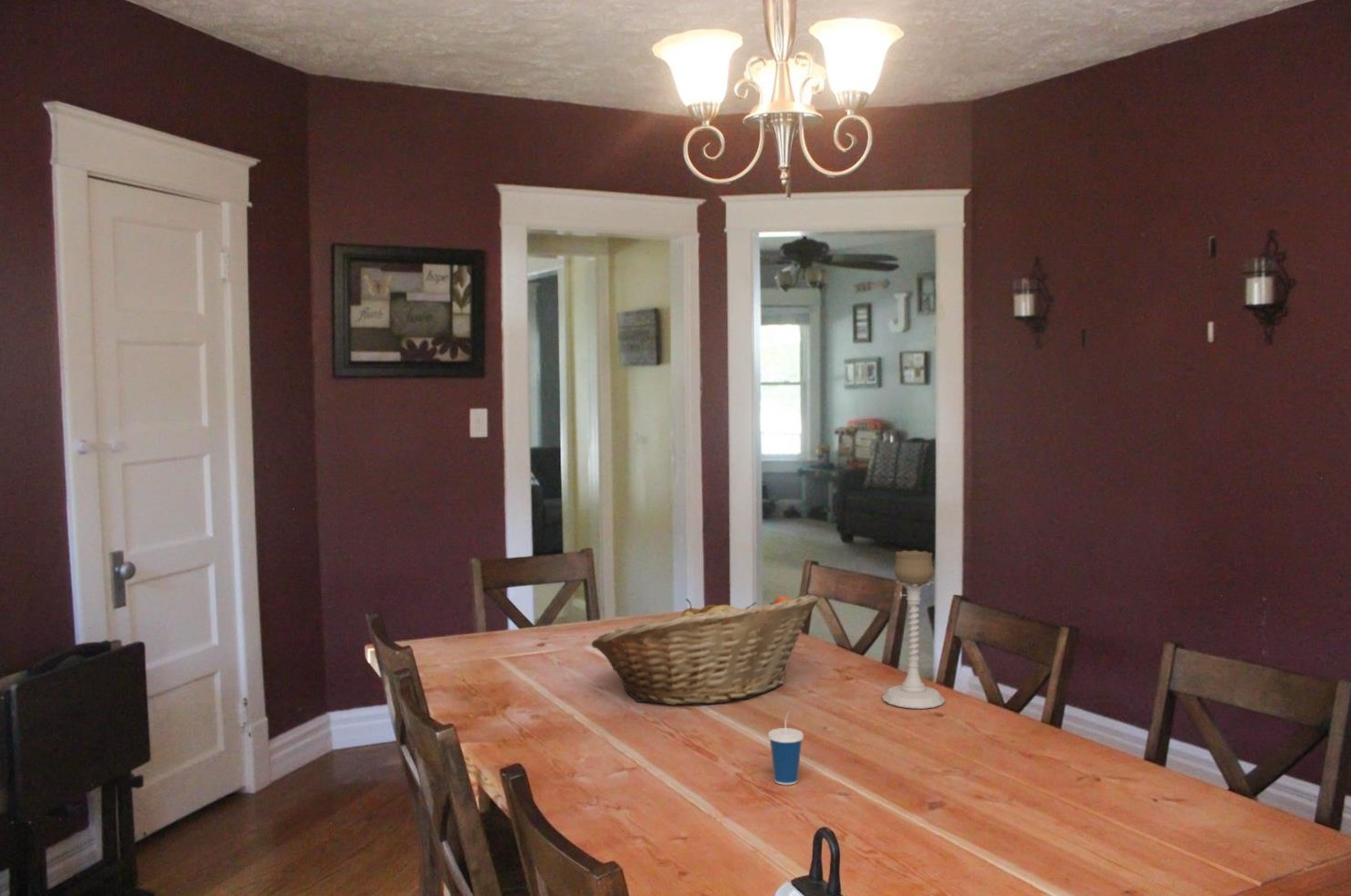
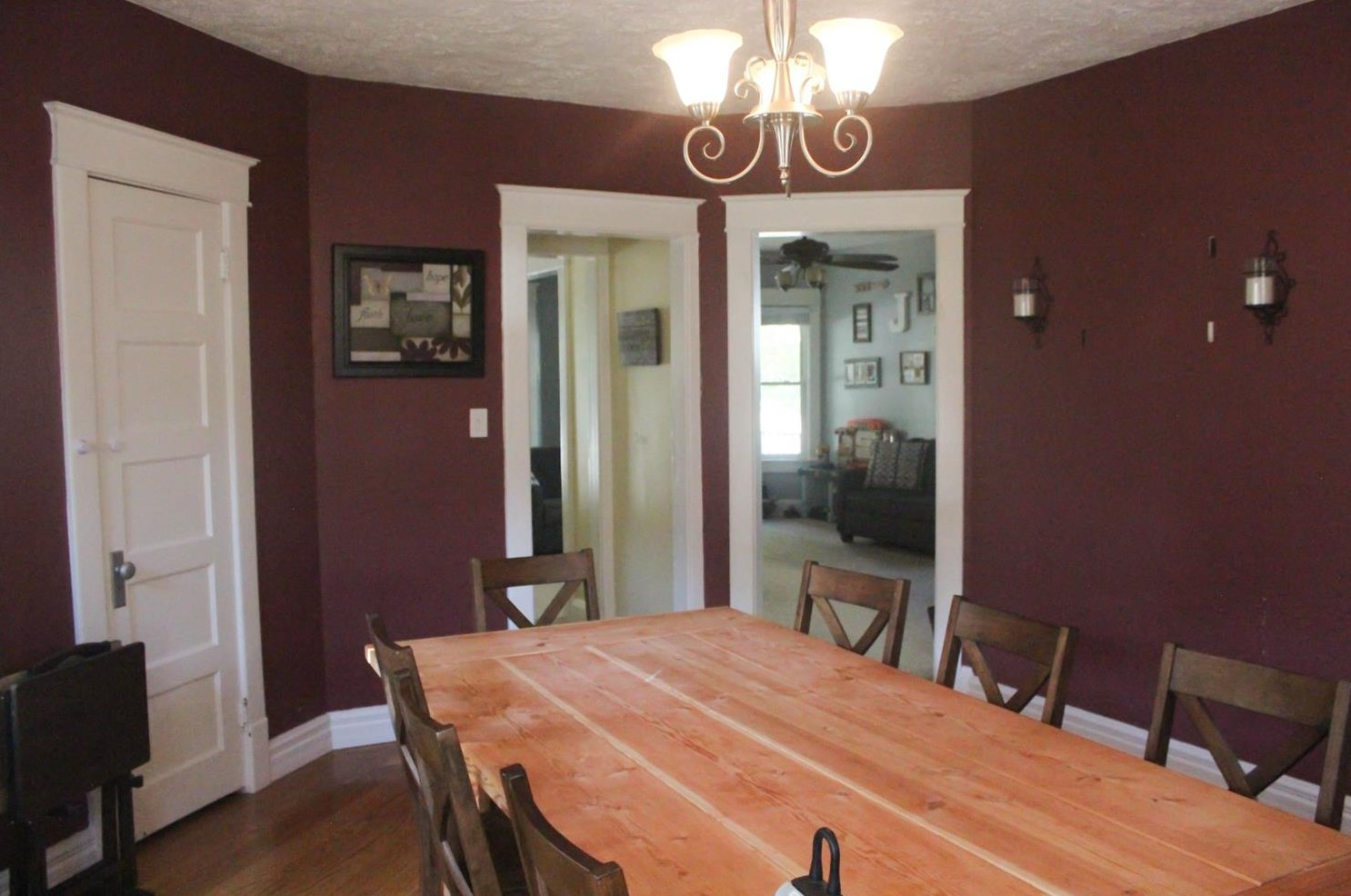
- candle holder (913, 626)
- cup (786, 743)
- fruit basket (708, 639)
